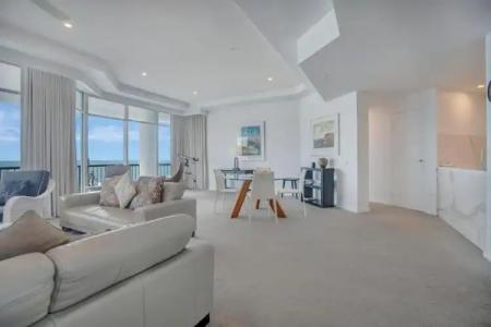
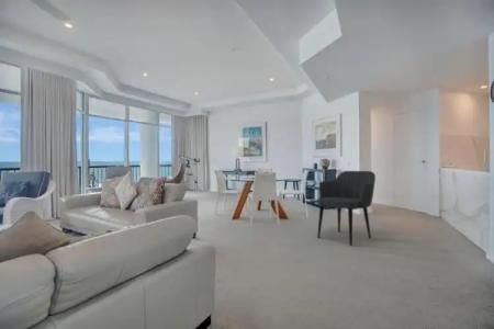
+ armchair (346, 204)
